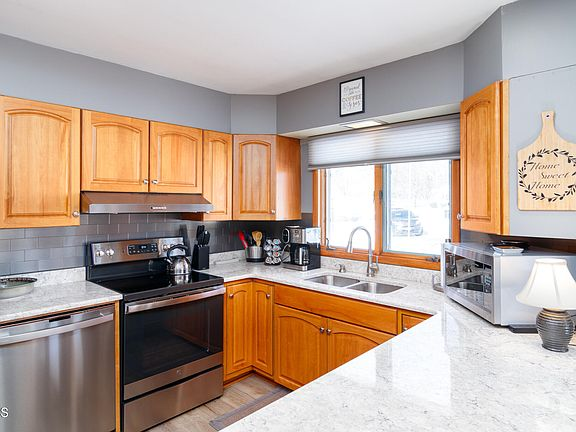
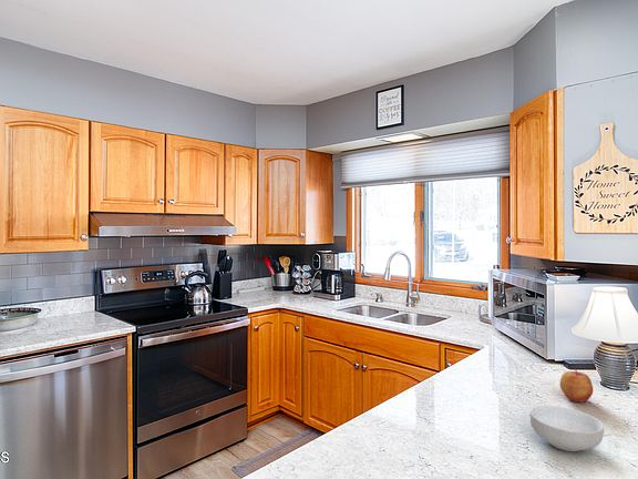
+ cereal bowl (565, 430)
+ apple (575, 384)
